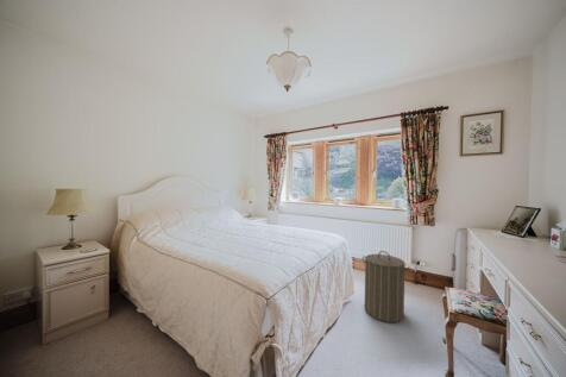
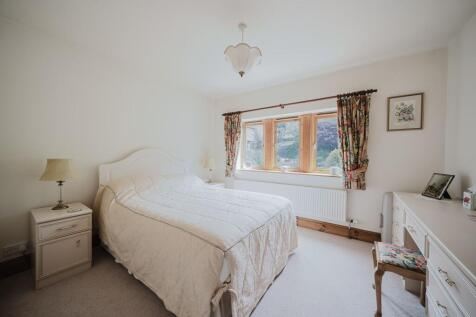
- laundry hamper (384, 281)
